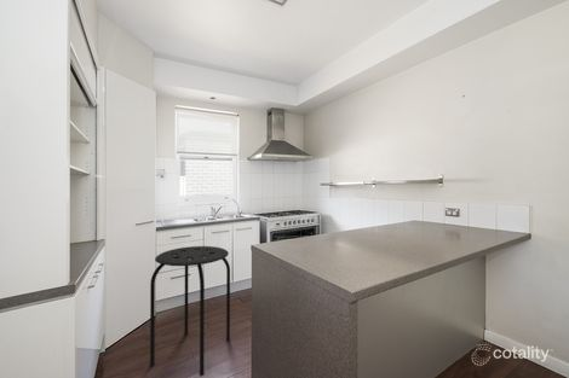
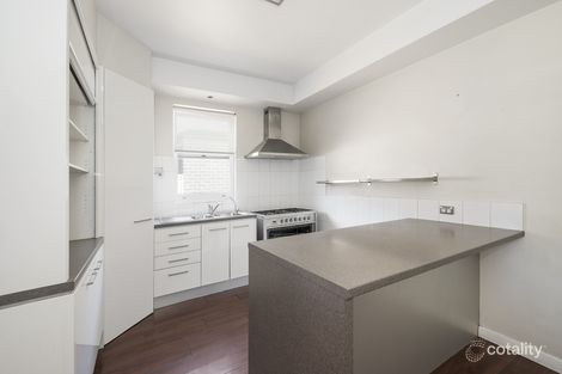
- stool (186, 302)
